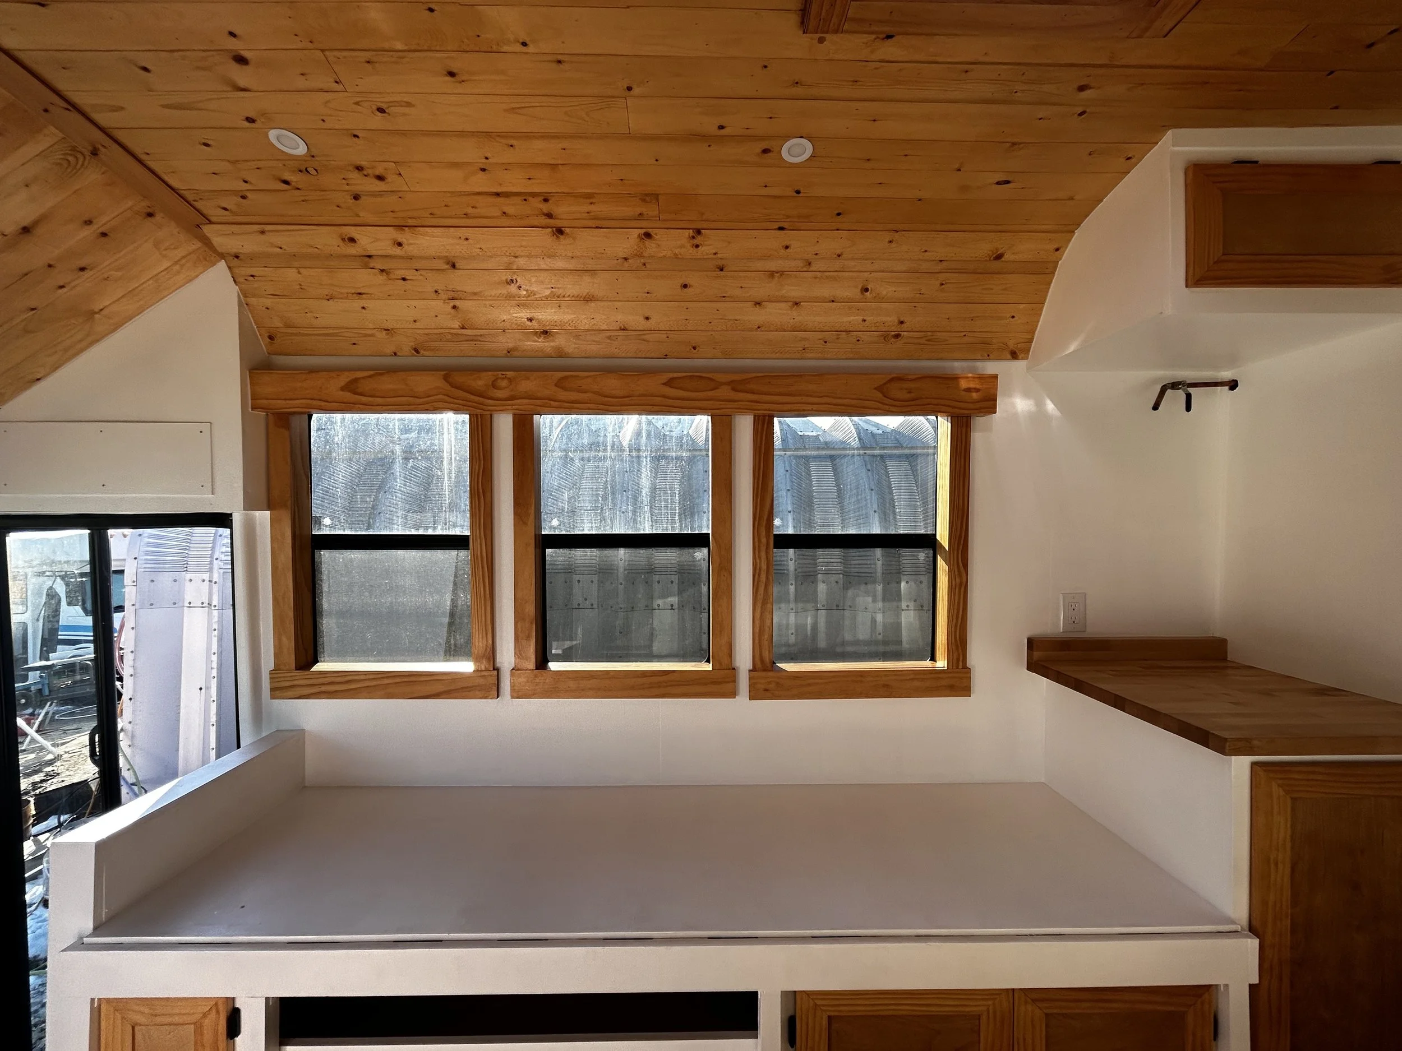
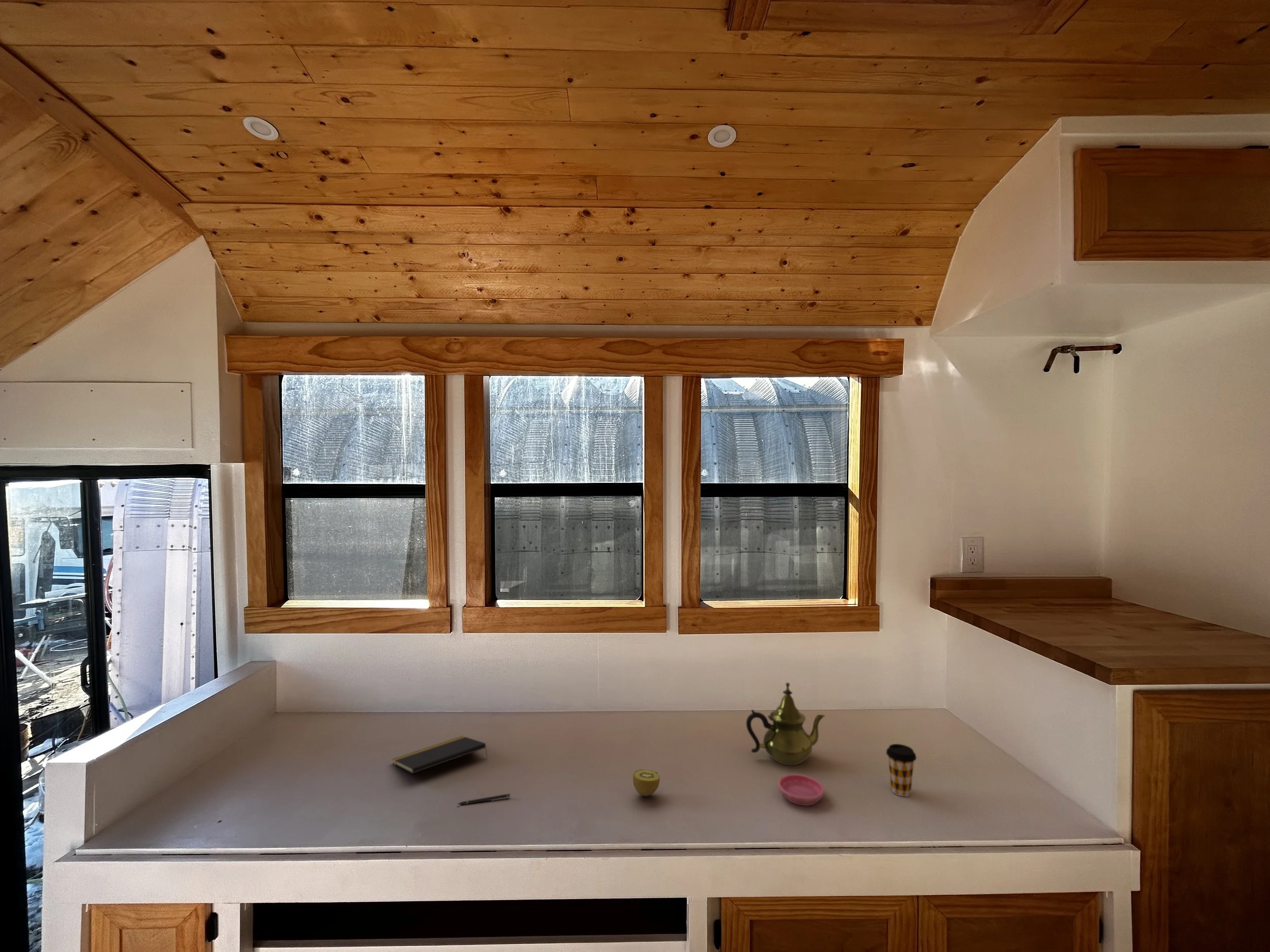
+ teapot (785, 720)
+ saucer (801, 791)
+ notepad (439, 753)
+ pen (484, 799)
+ coffee cup (901, 770)
+ fruit (646, 784)
